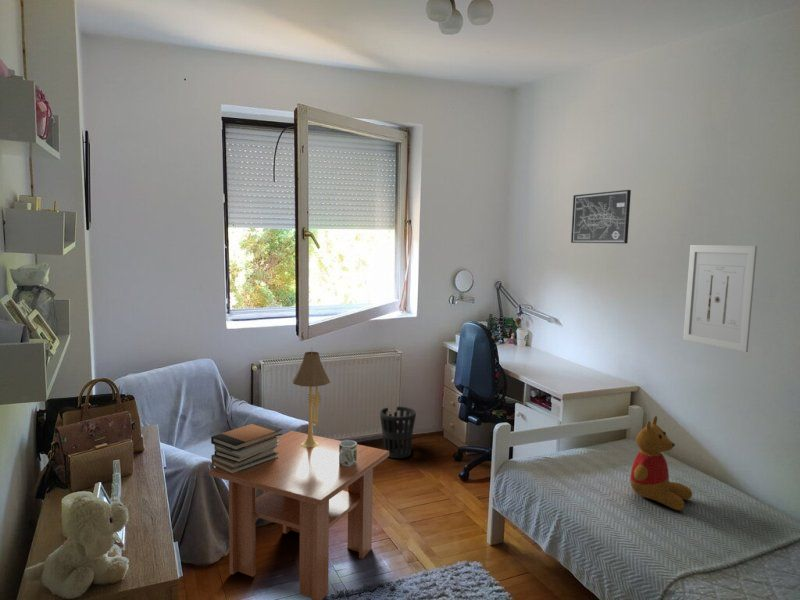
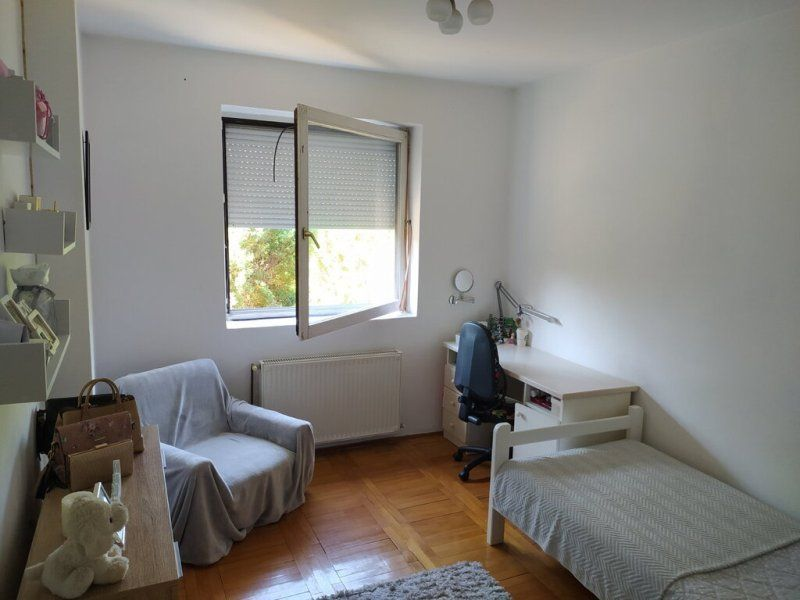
- mug (345, 454)
- wastebasket (398, 432)
- coffee table (303, 511)
- book stack (247, 446)
- wall art (717, 296)
- table lamp (311, 394)
- teddy bear (662, 460)
- wall art (599, 218)
